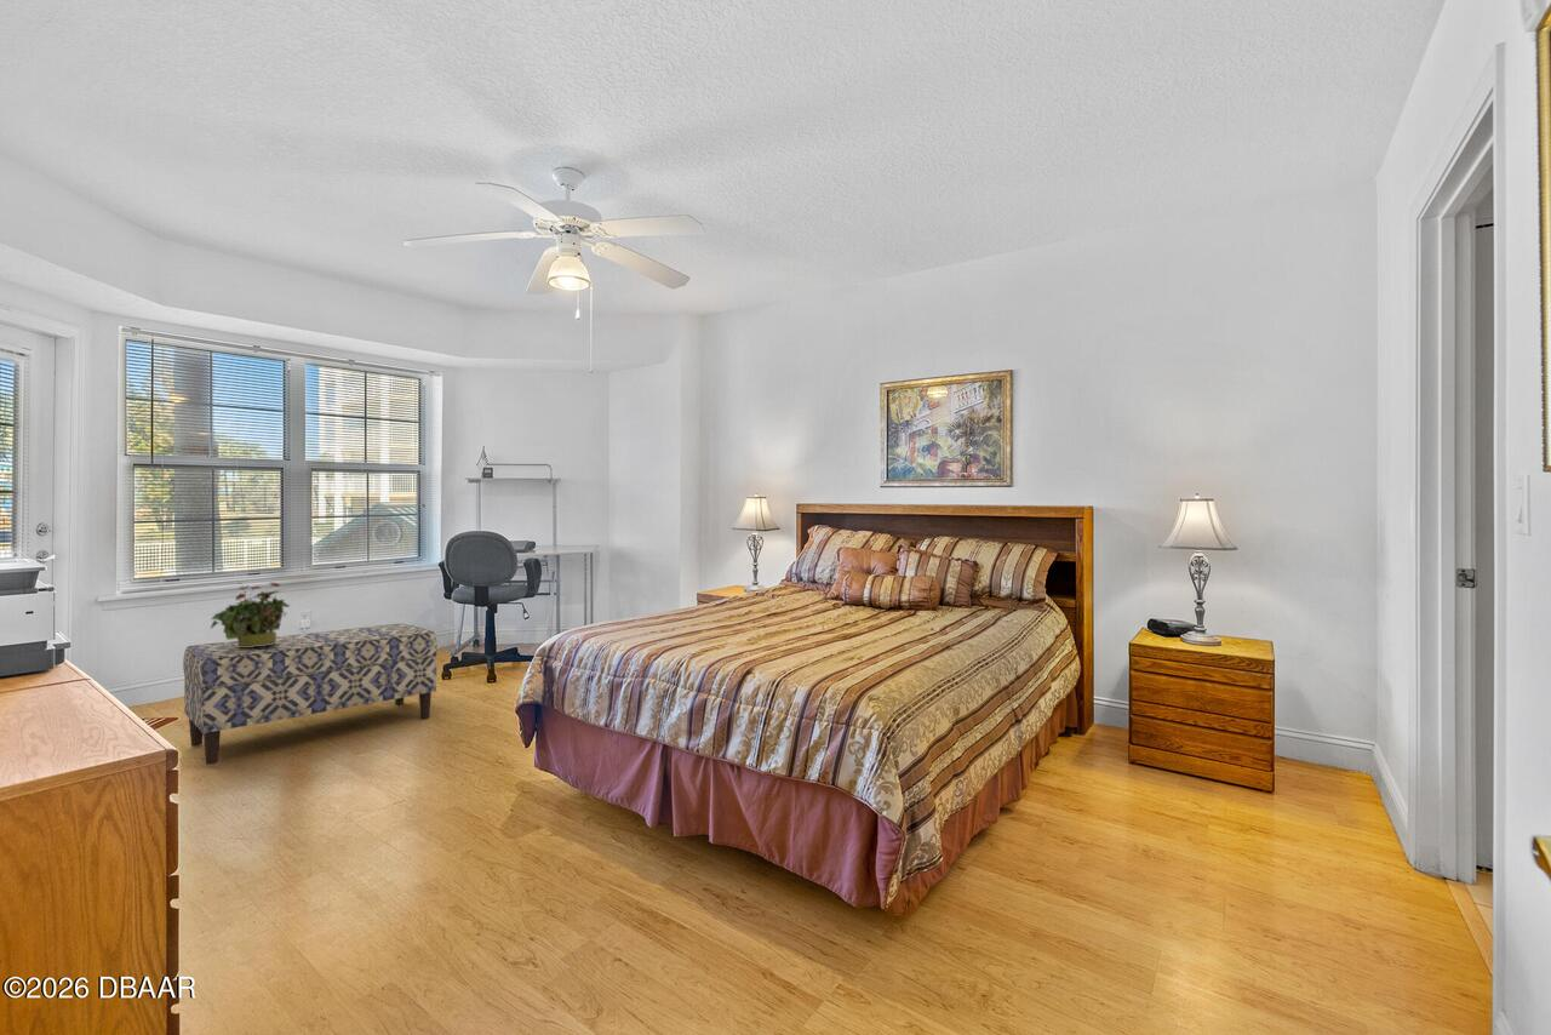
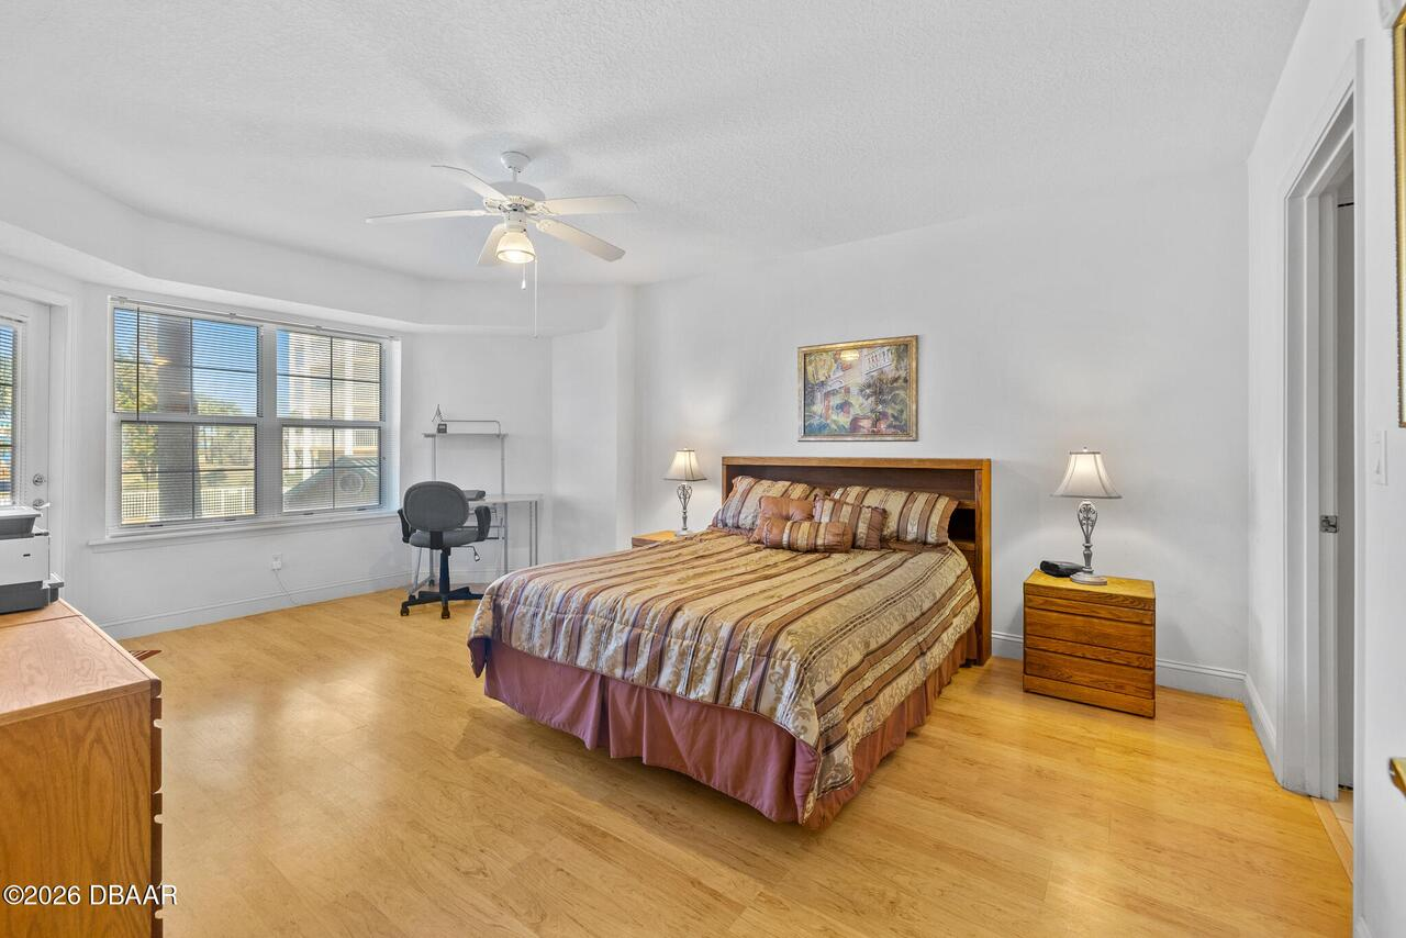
- bench (317, 684)
- potted plant (250, 613)
